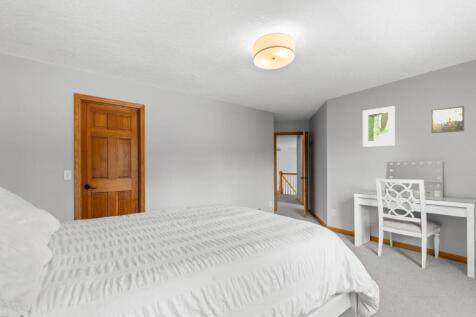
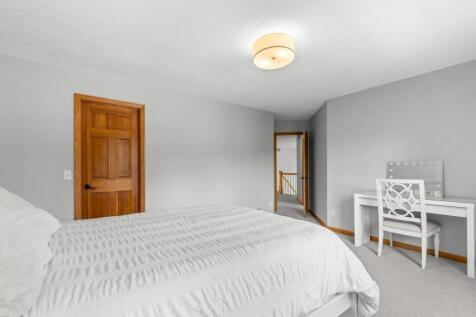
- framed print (378, 127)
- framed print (447, 120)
